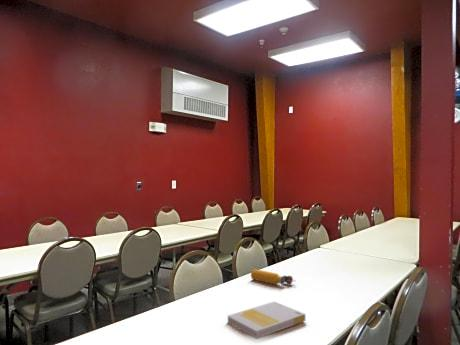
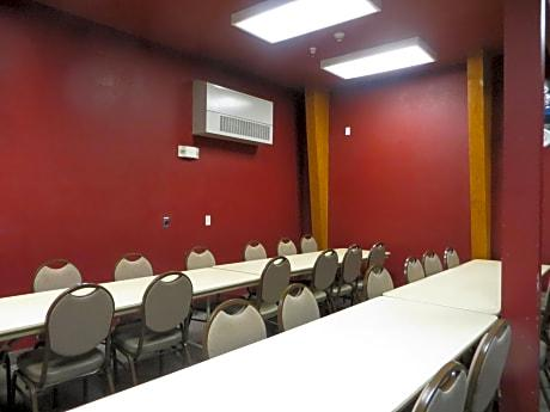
- water bottle (273, 276)
- book (266, 318)
